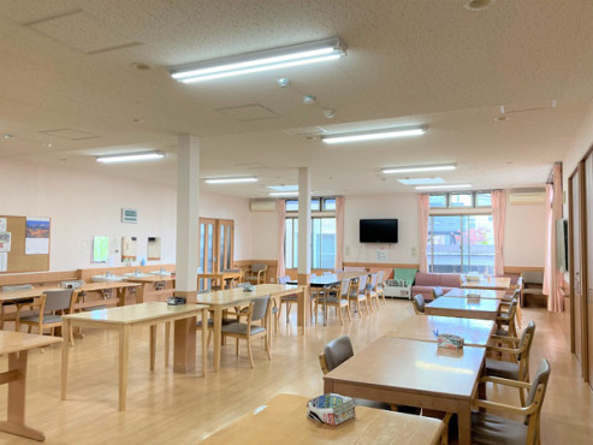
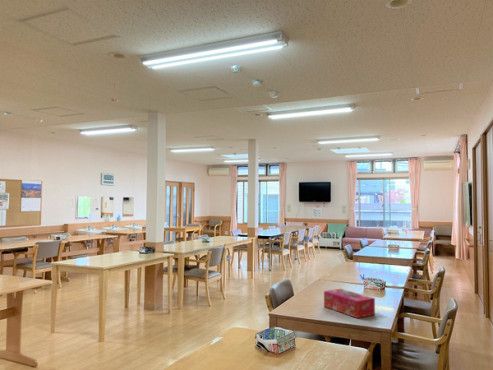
+ tissue box (348, 302)
